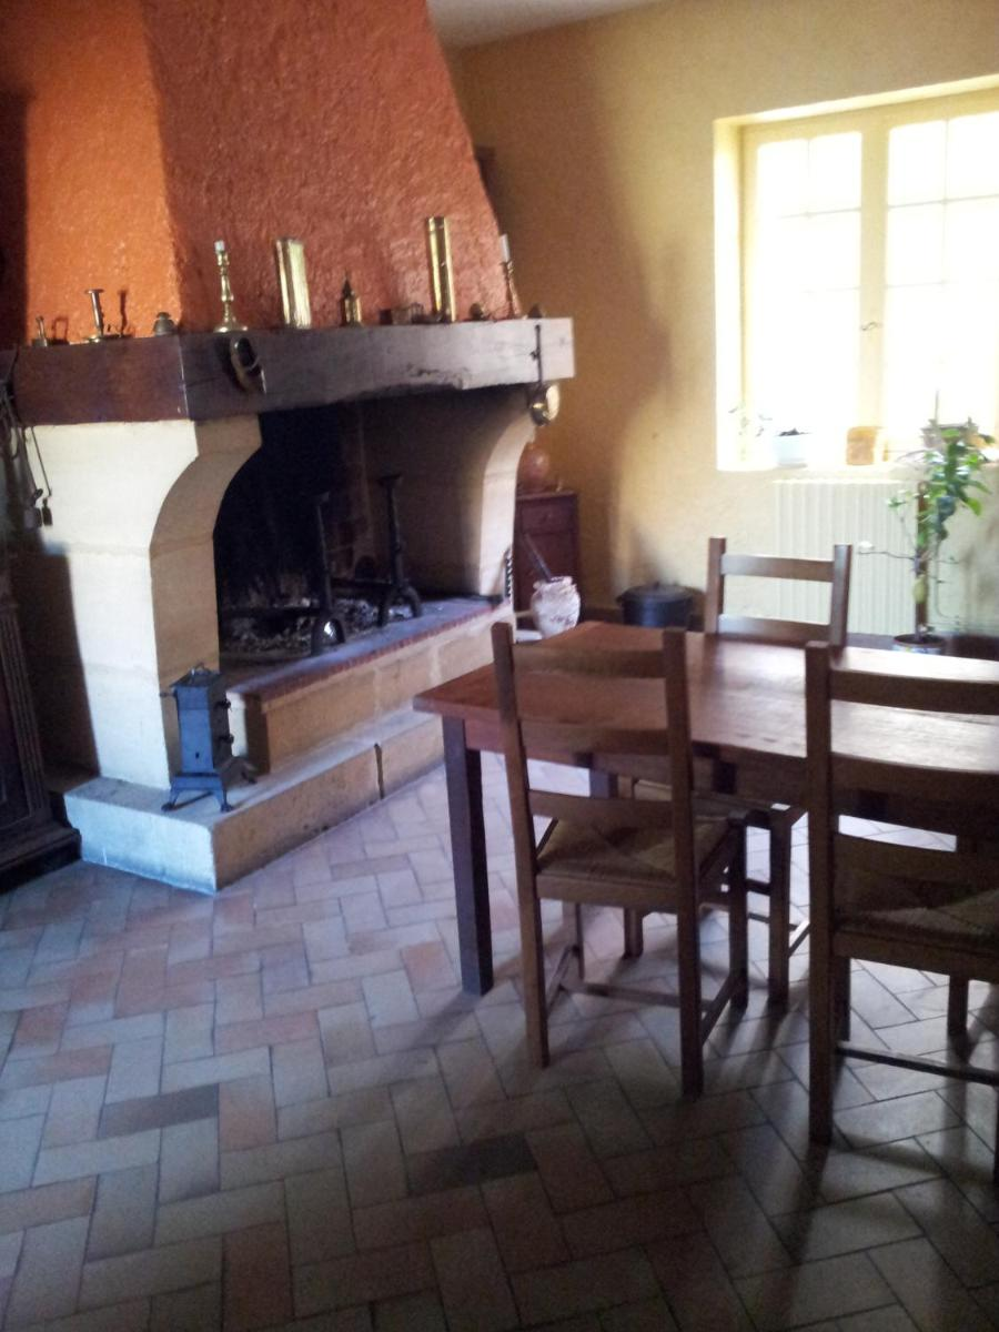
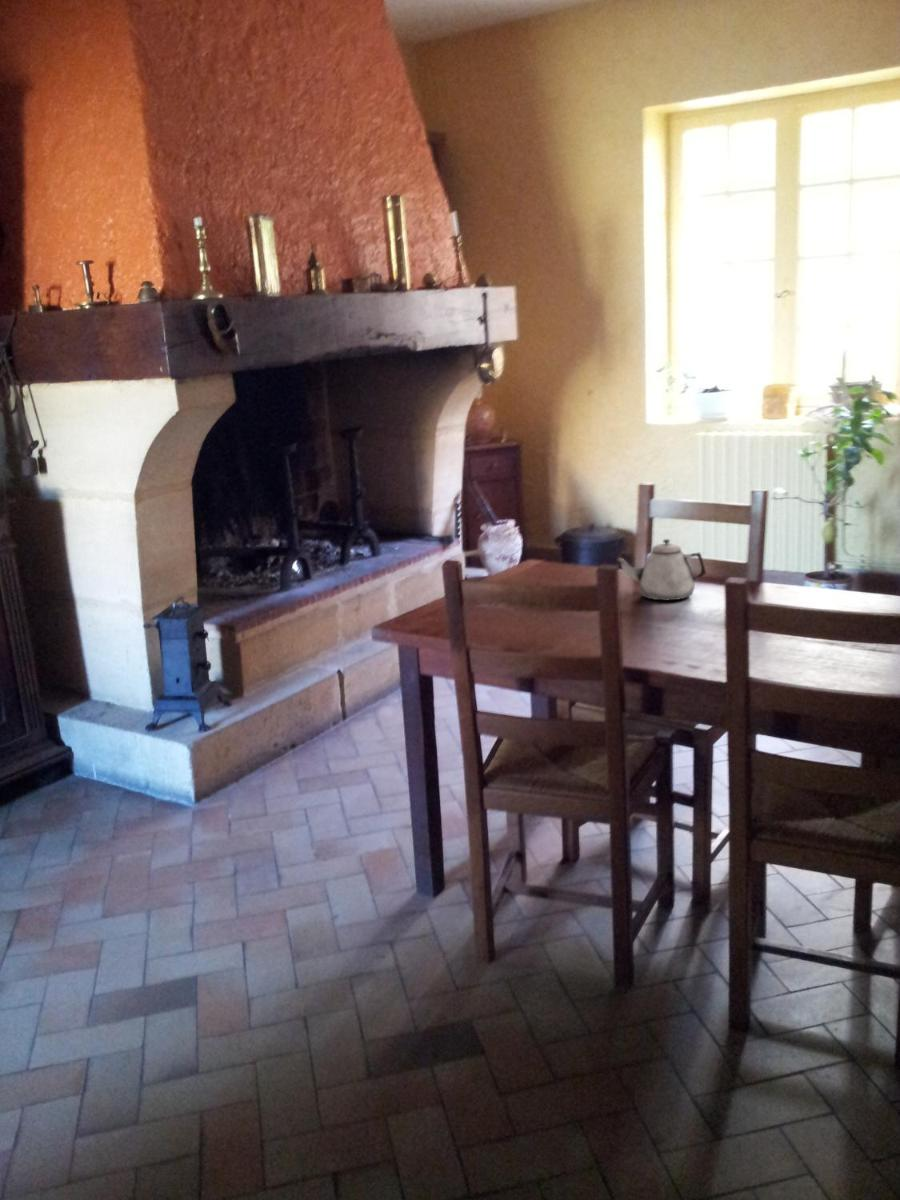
+ teapot (661, 567)
